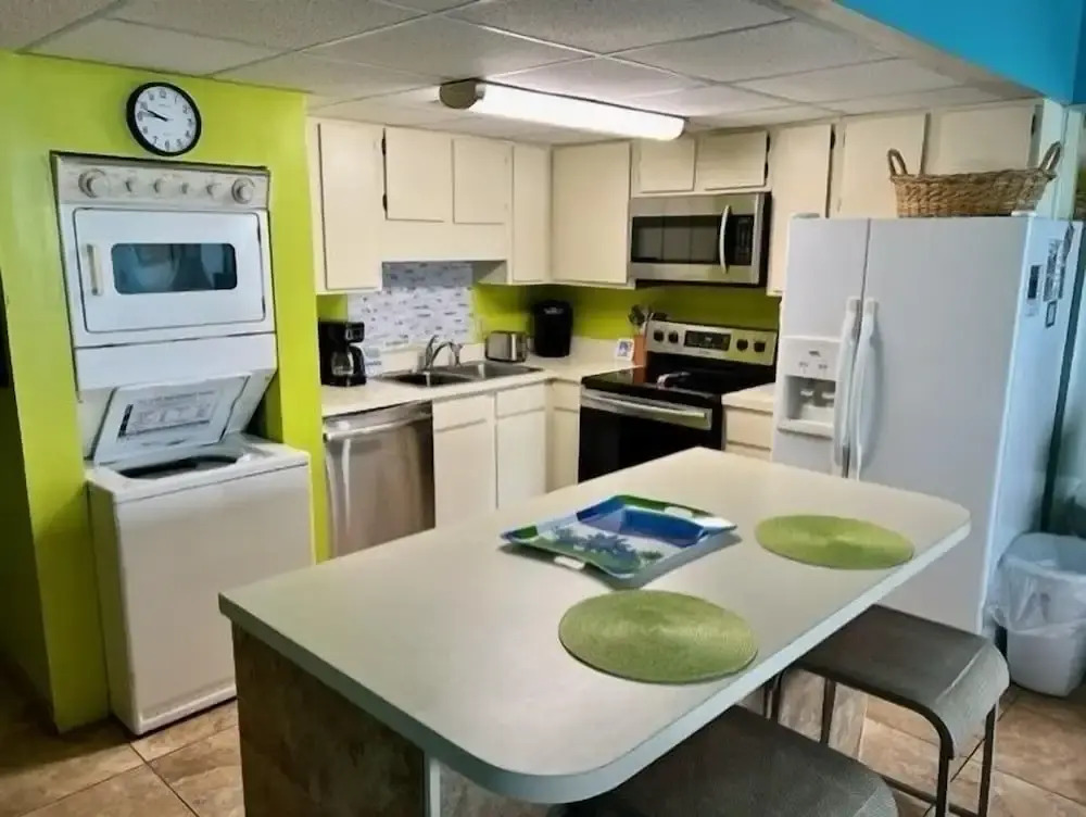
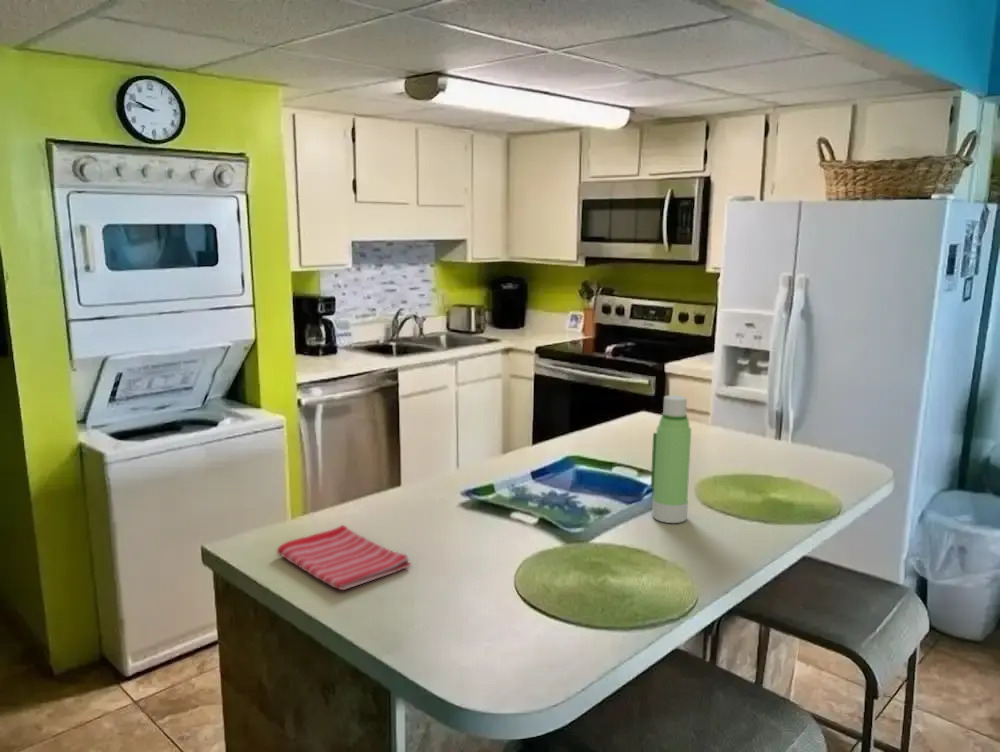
+ dish towel (342, 555)
+ water bottle (671, 457)
